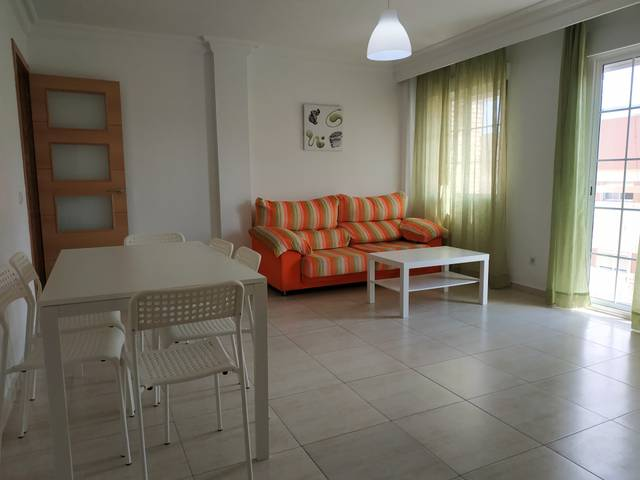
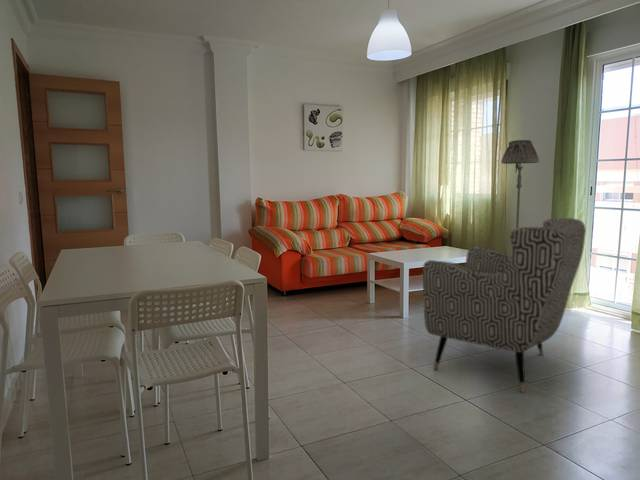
+ floor lamp (517, 218)
+ armchair (505, 294)
